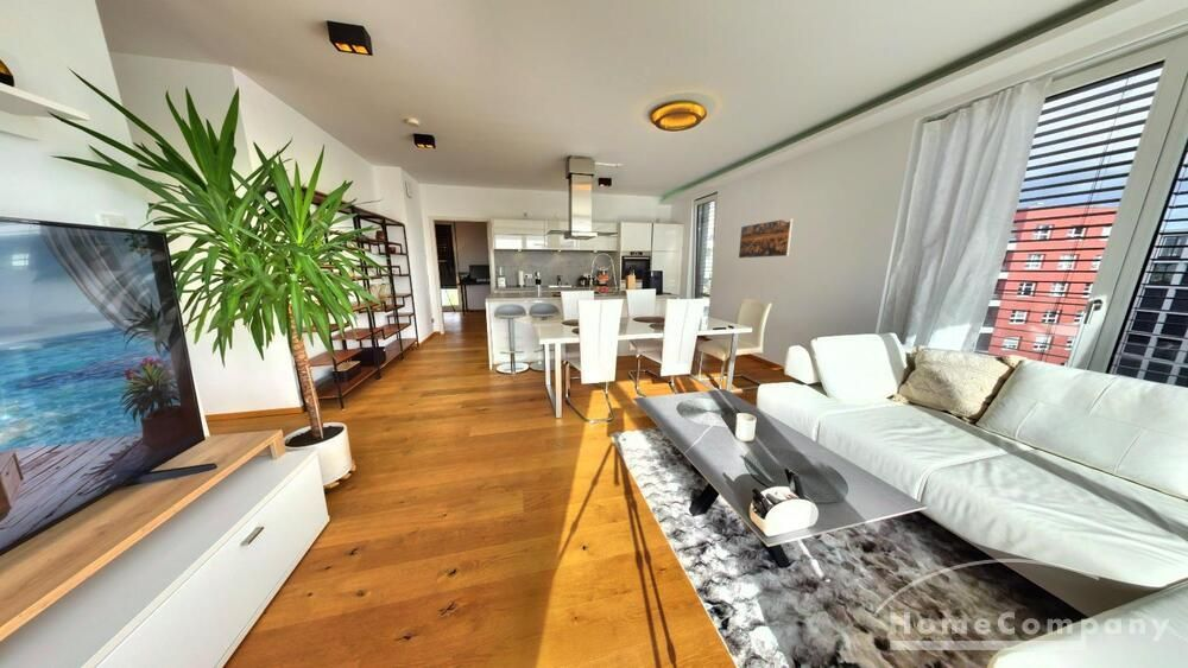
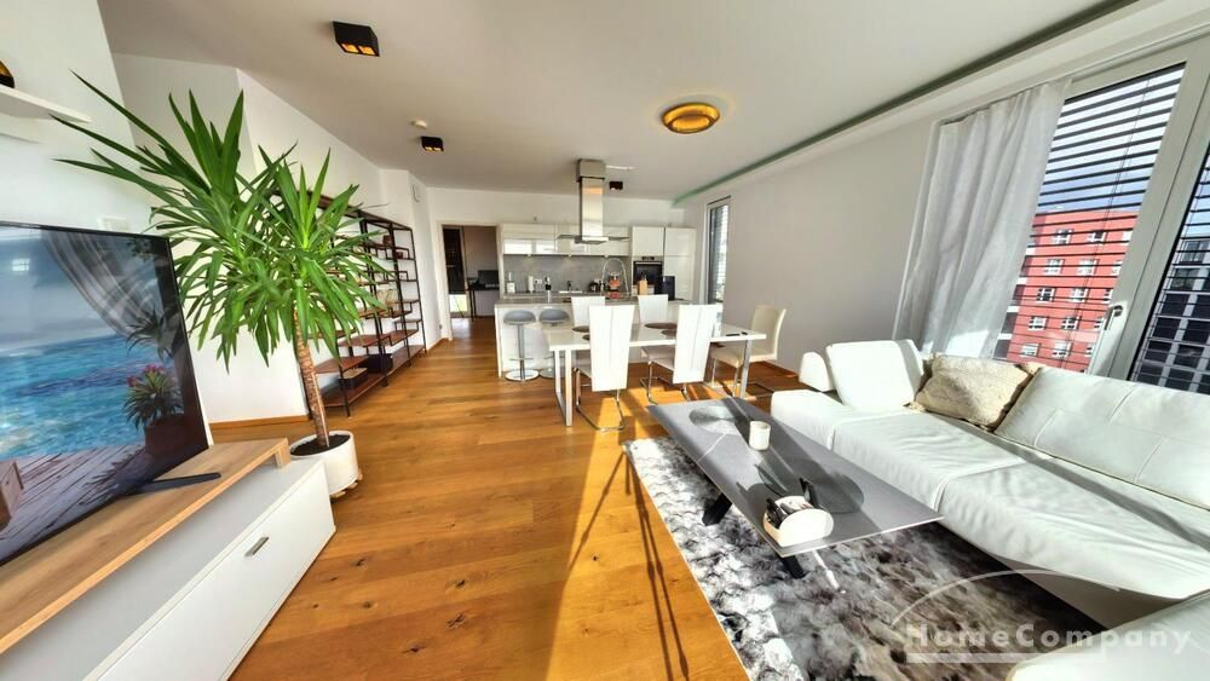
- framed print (763, 240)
